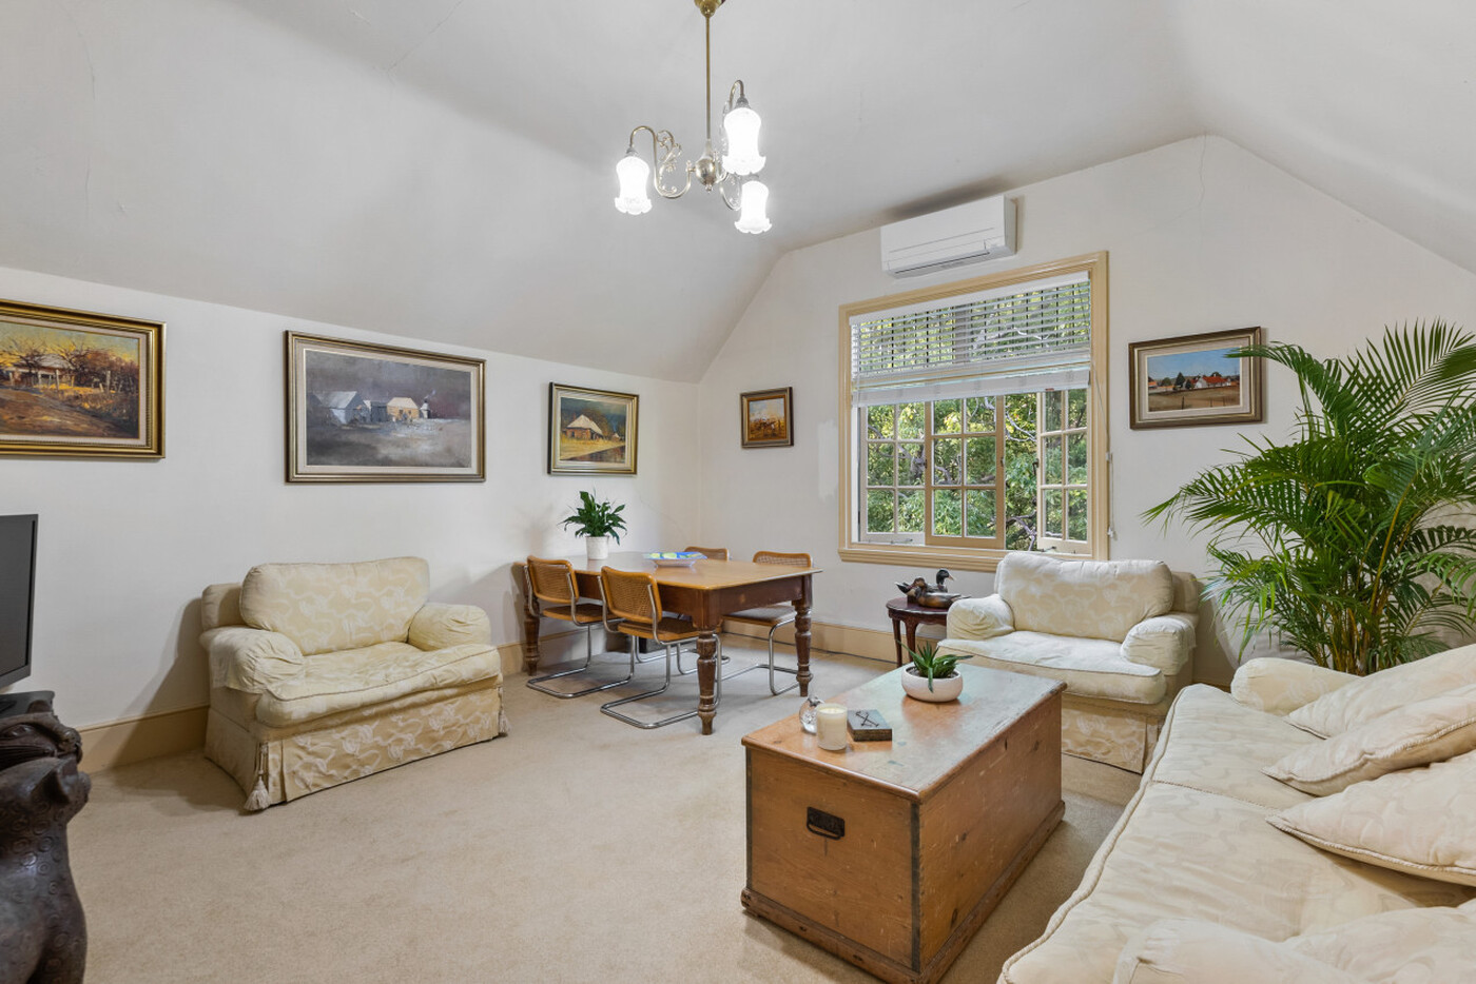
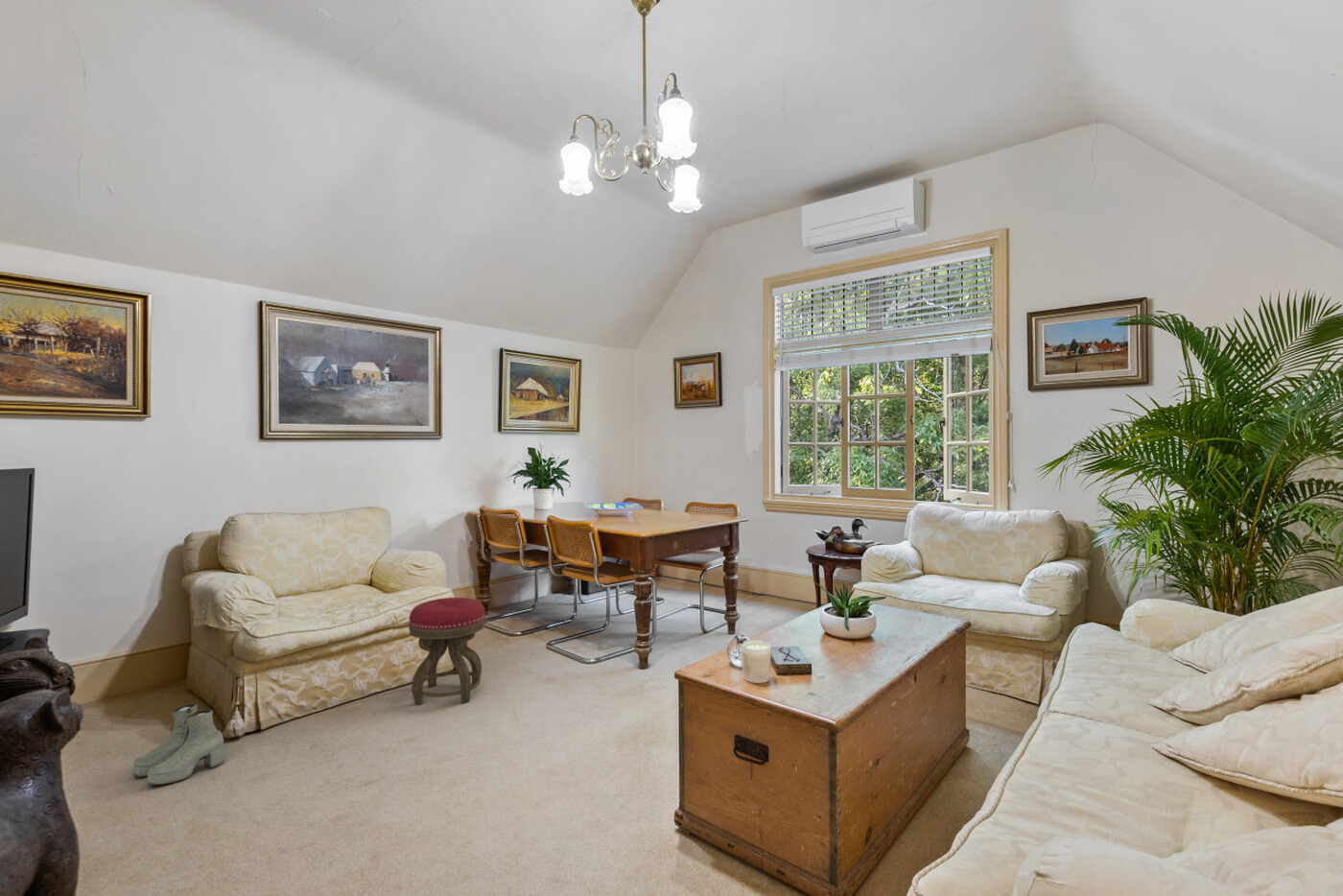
+ stool (448, 648)
+ boots (179, 741)
